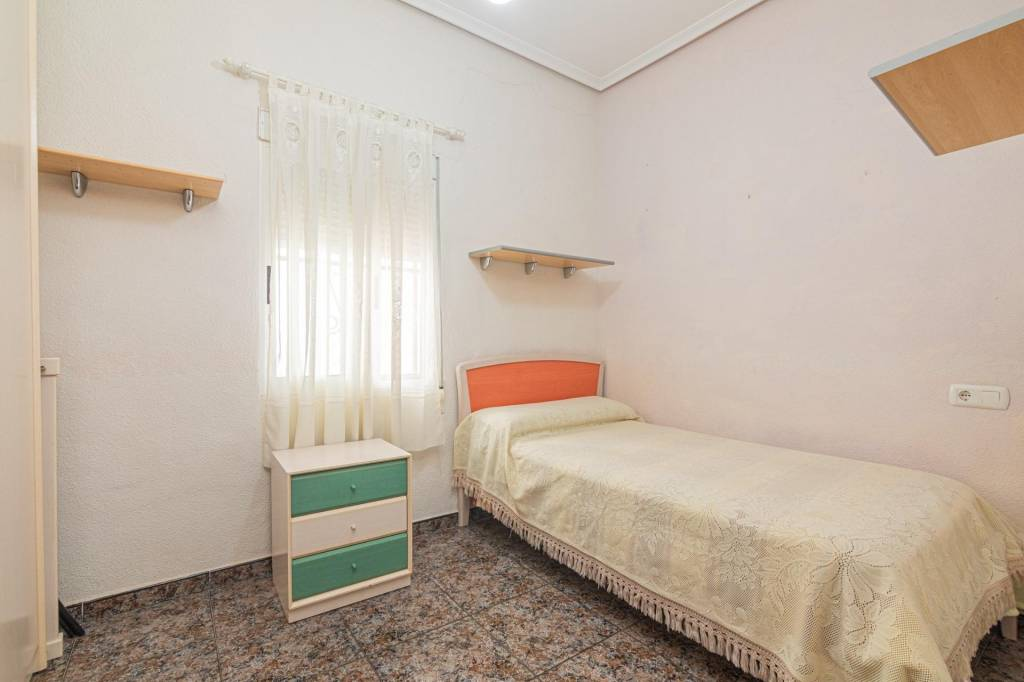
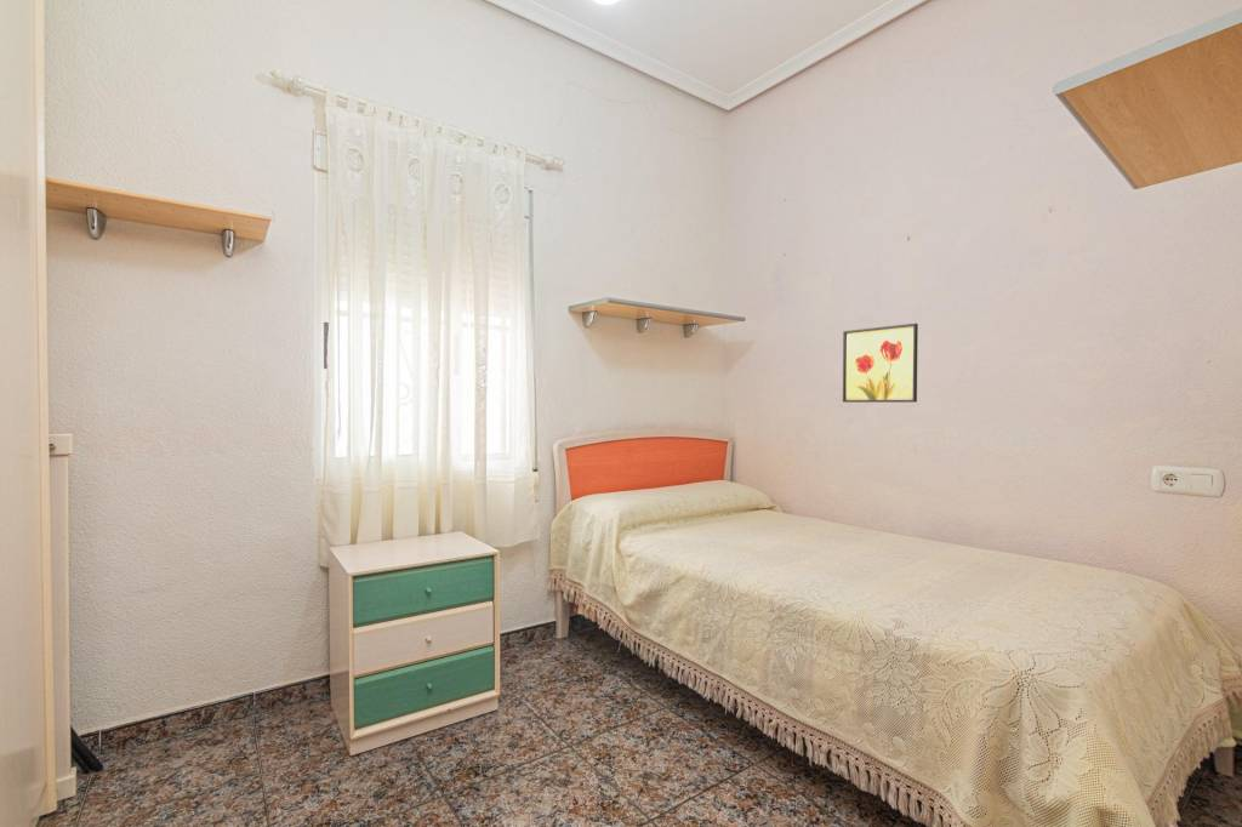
+ wall art (878, 365)
